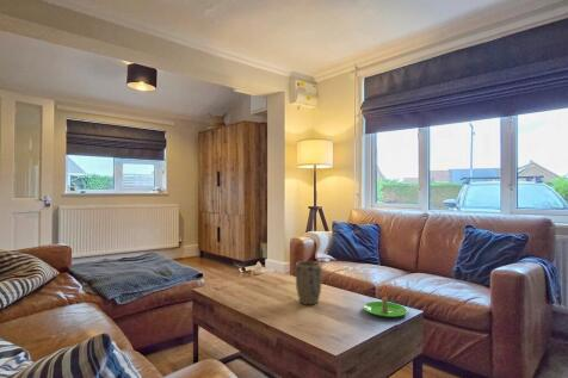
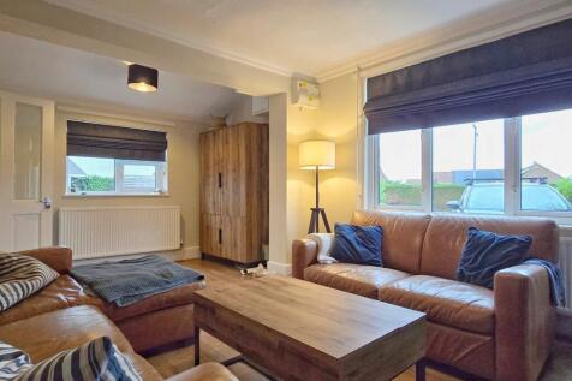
- plant pot (308, 283)
- candle (384, 297)
